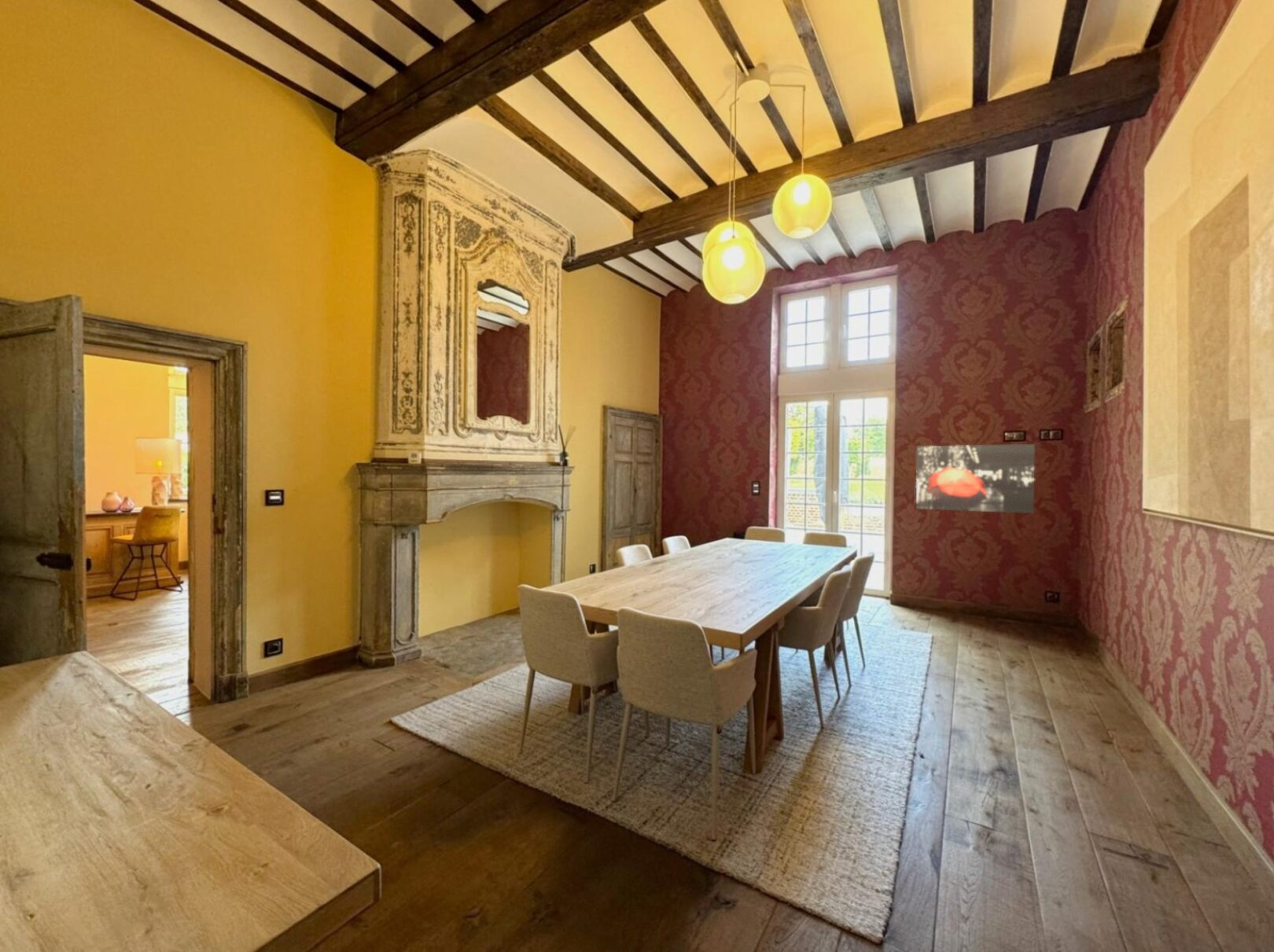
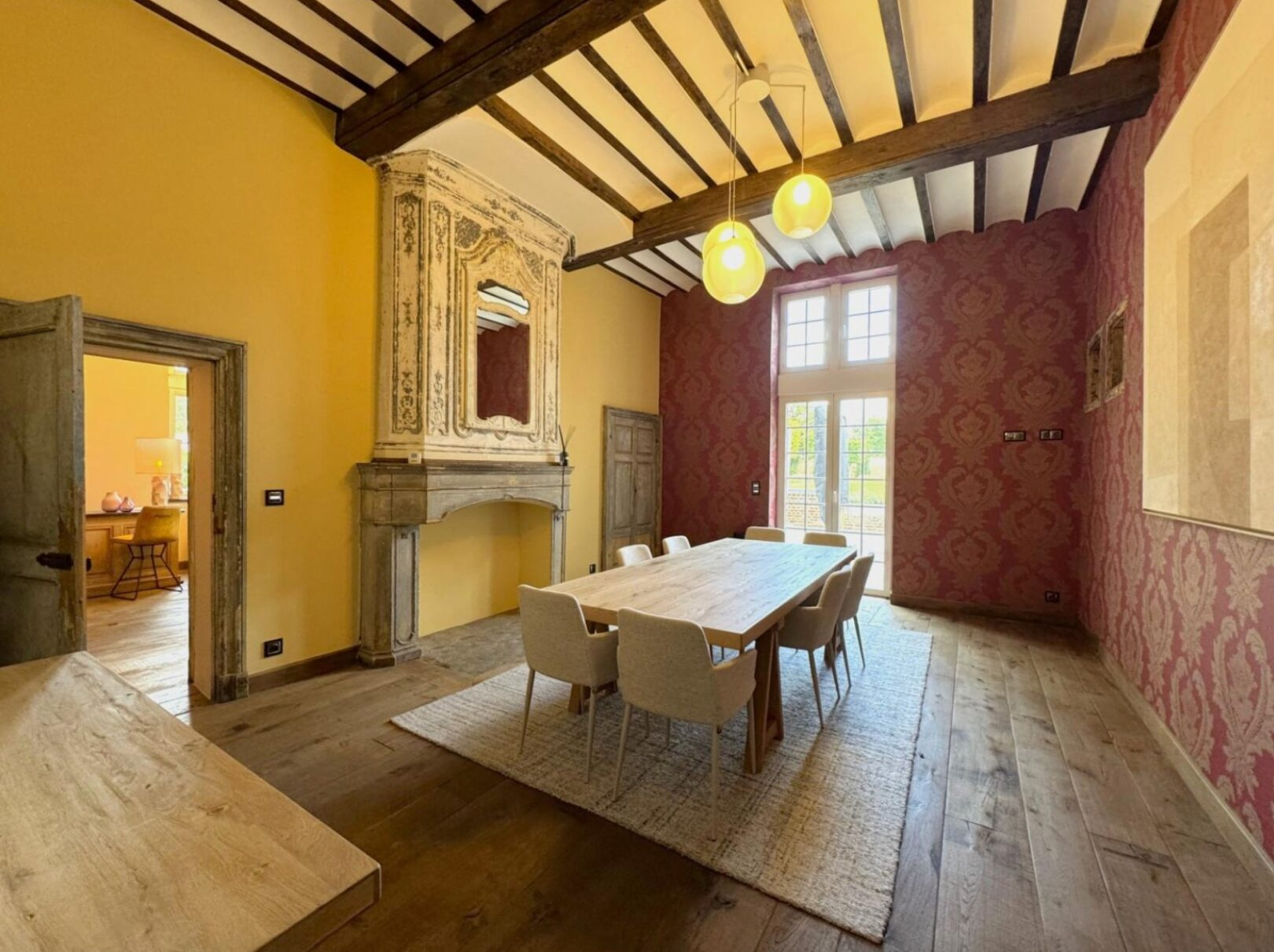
- wall art (972, 478)
